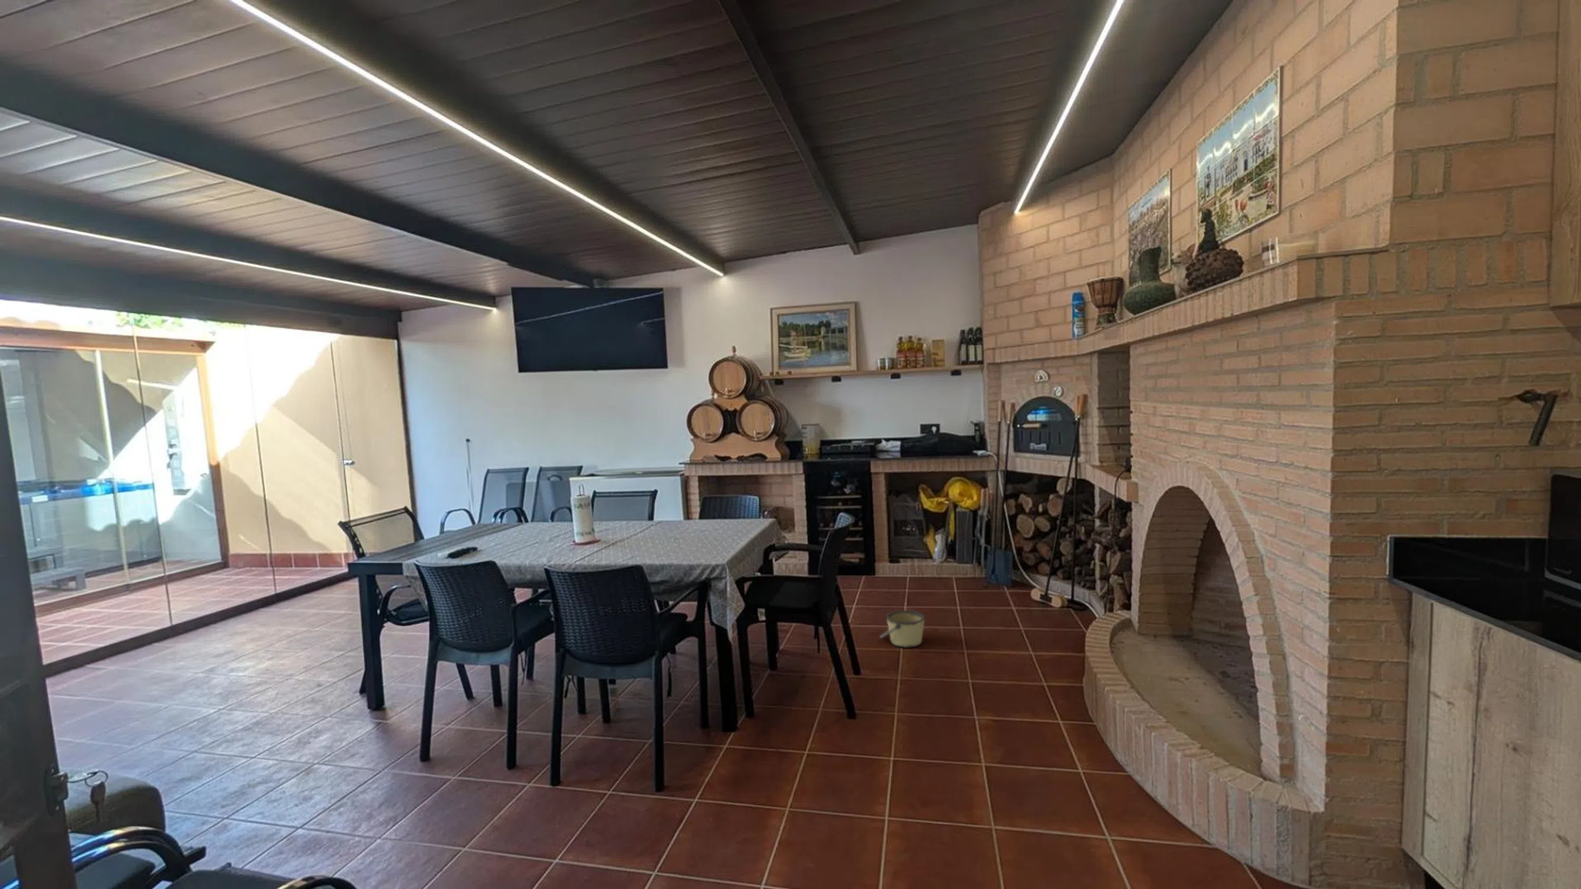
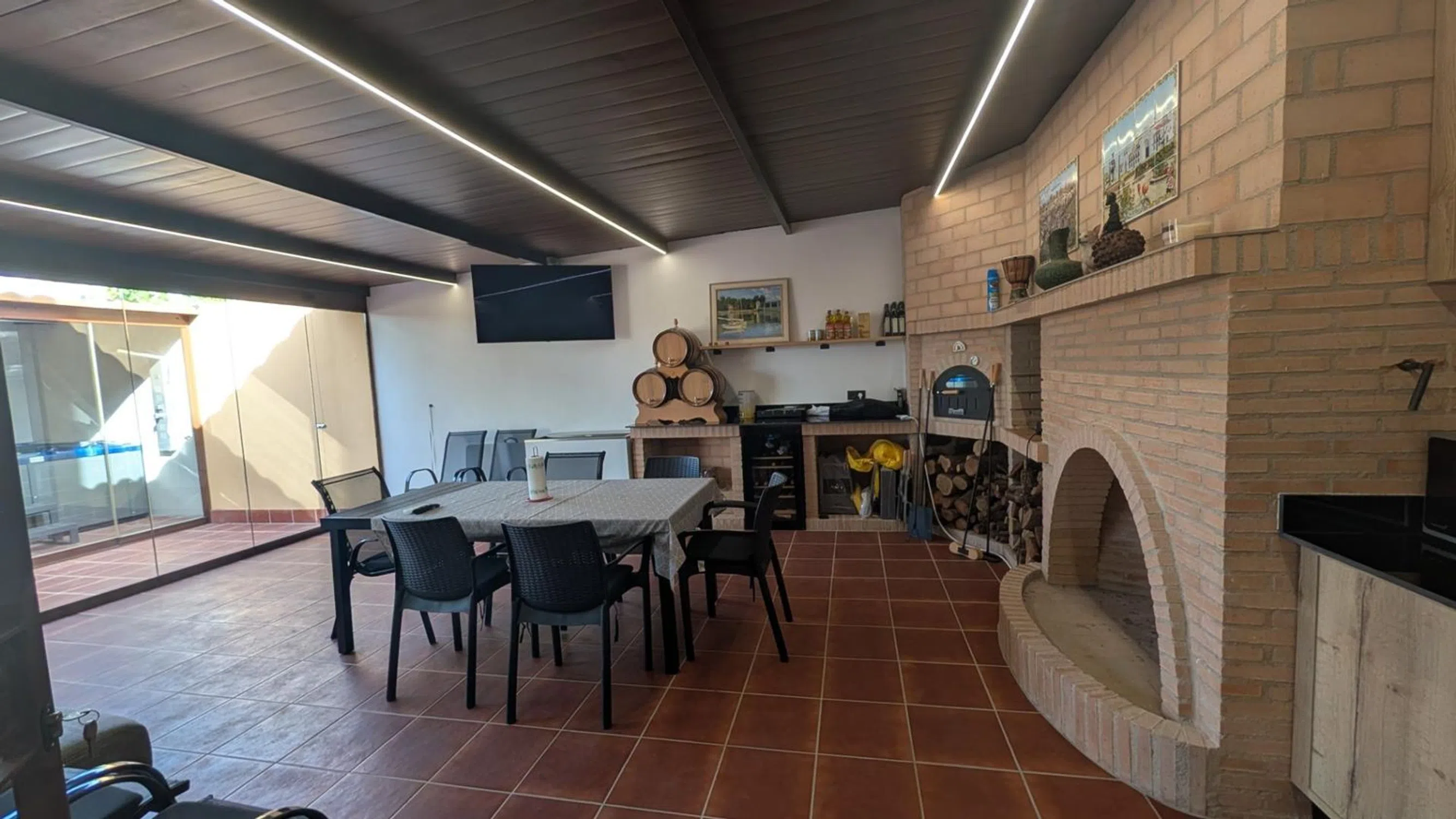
- bucket (901, 628)
